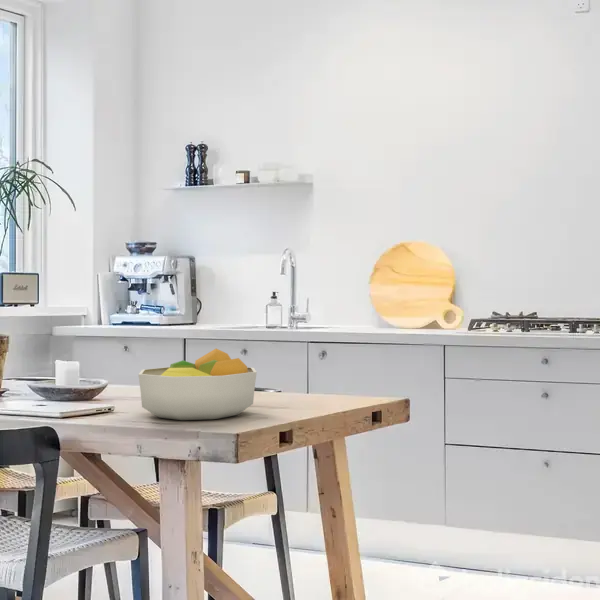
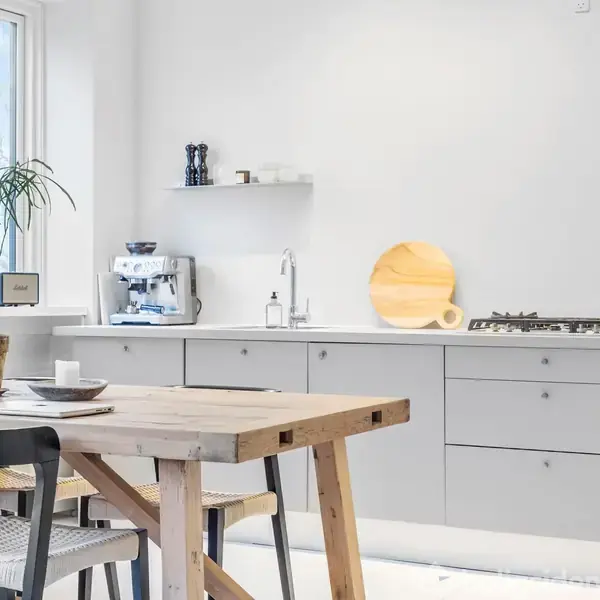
- fruit bowl (198, 382)
